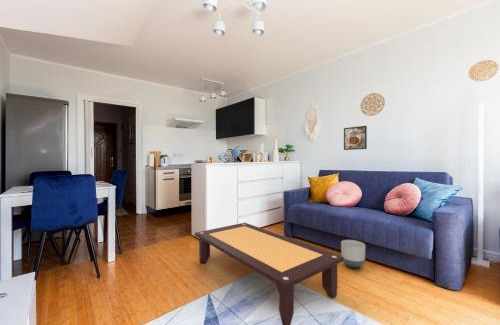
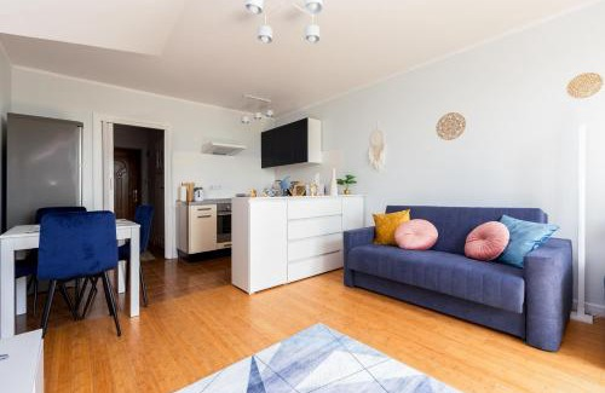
- coffee table (258, 260)
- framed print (354, 138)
- planter (353, 255)
